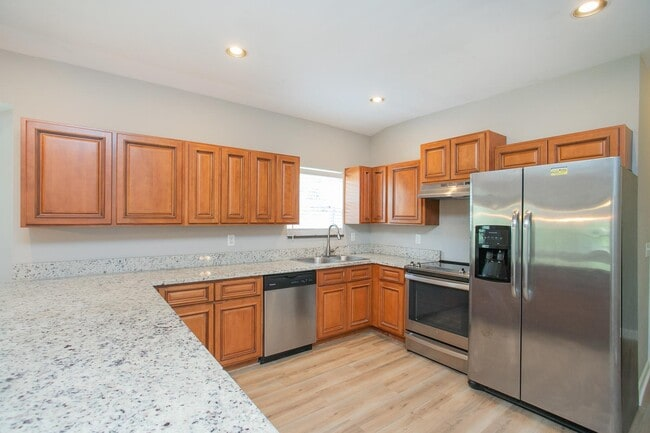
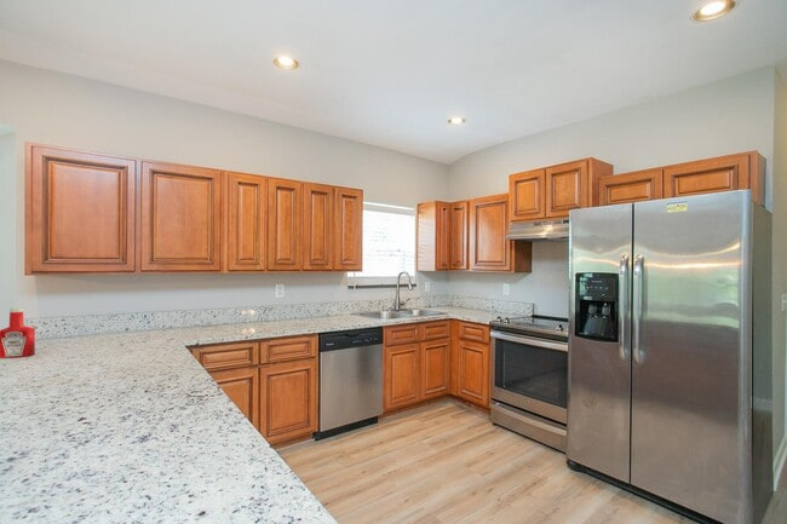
+ soap bottle (16, 332)
